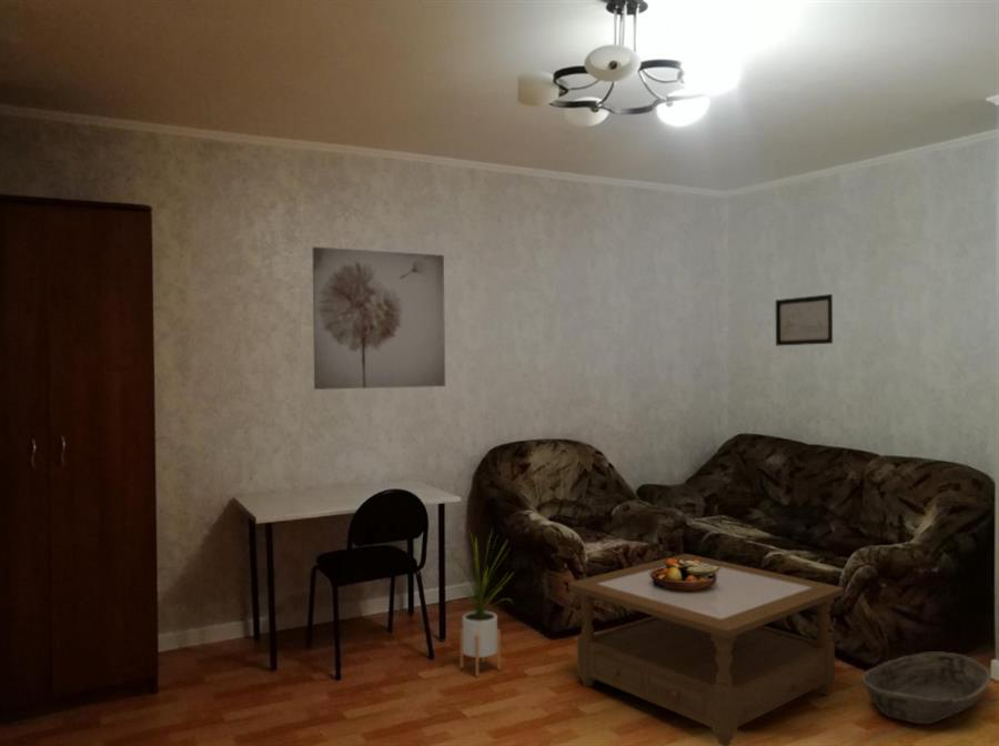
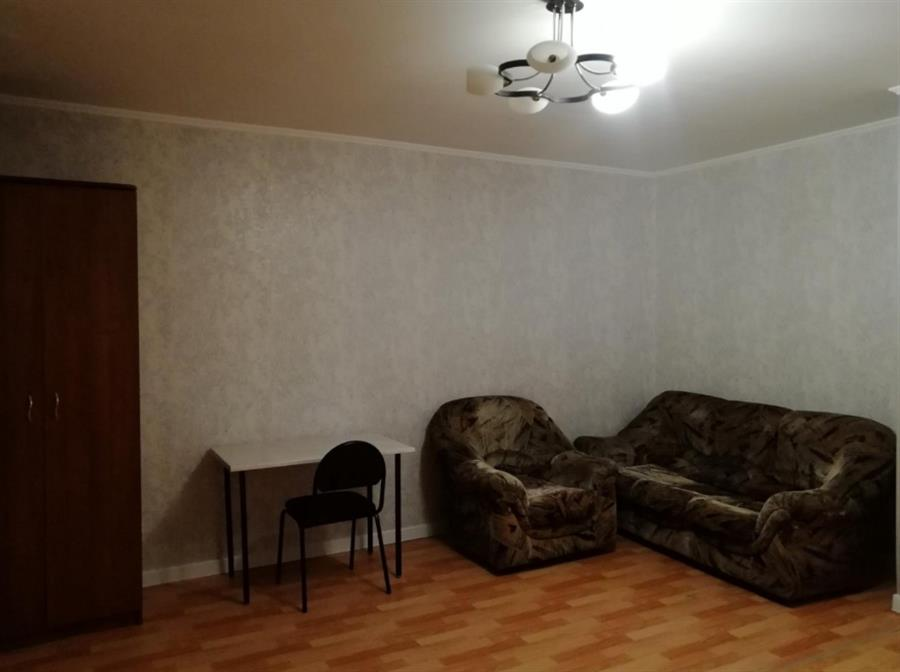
- fruit bowl (684, 571)
- basket (927, 688)
- wall art (803, 321)
- coffee table (703, 637)
- house plant (477, 598)
- wall art (381, 319)
